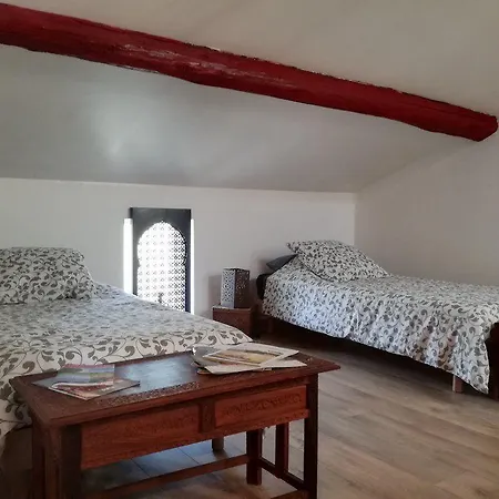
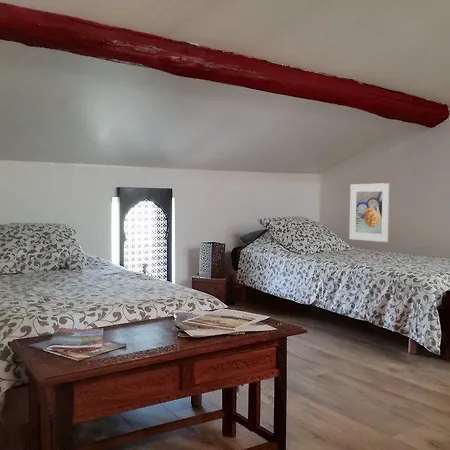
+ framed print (369, 212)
